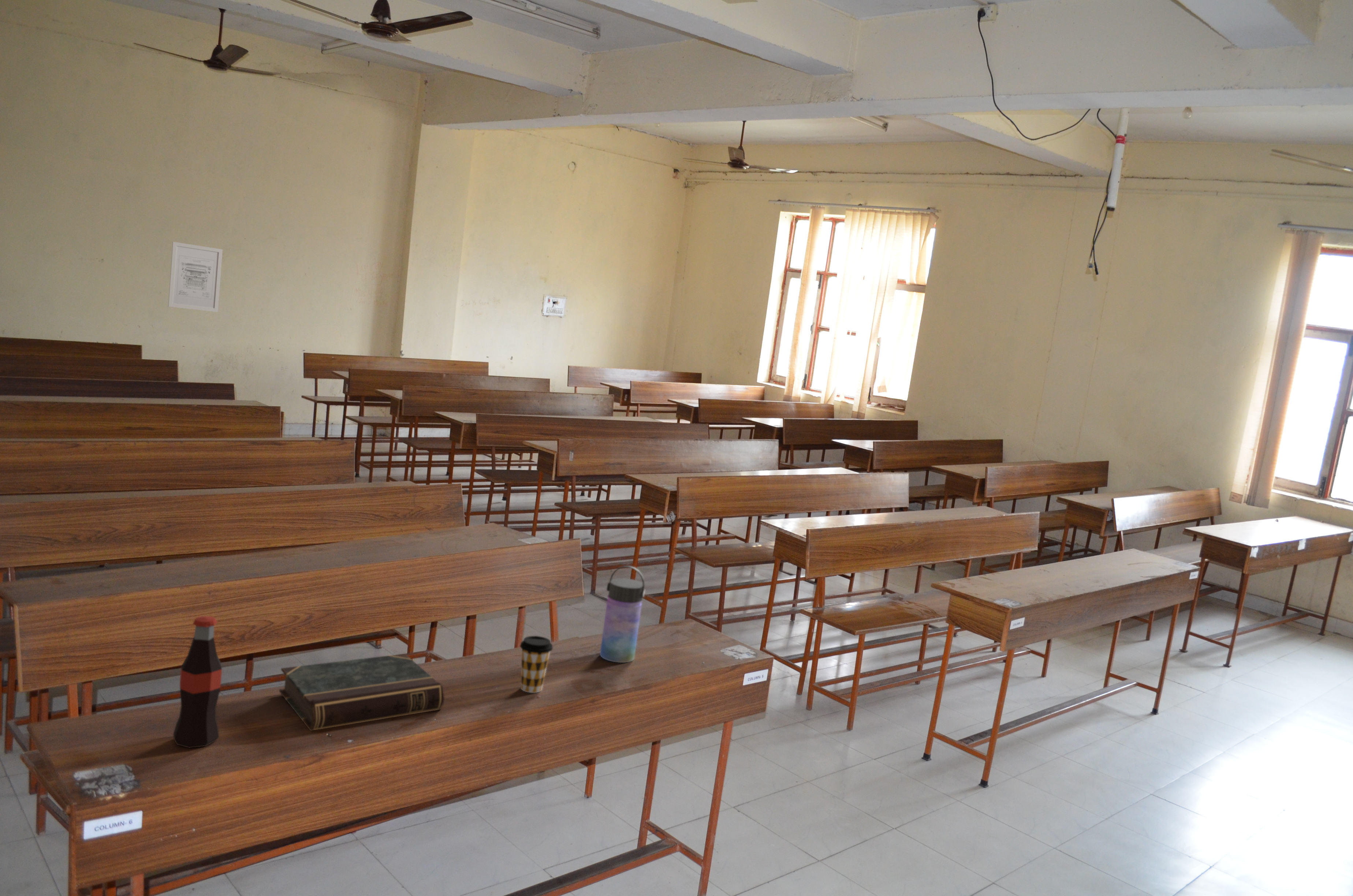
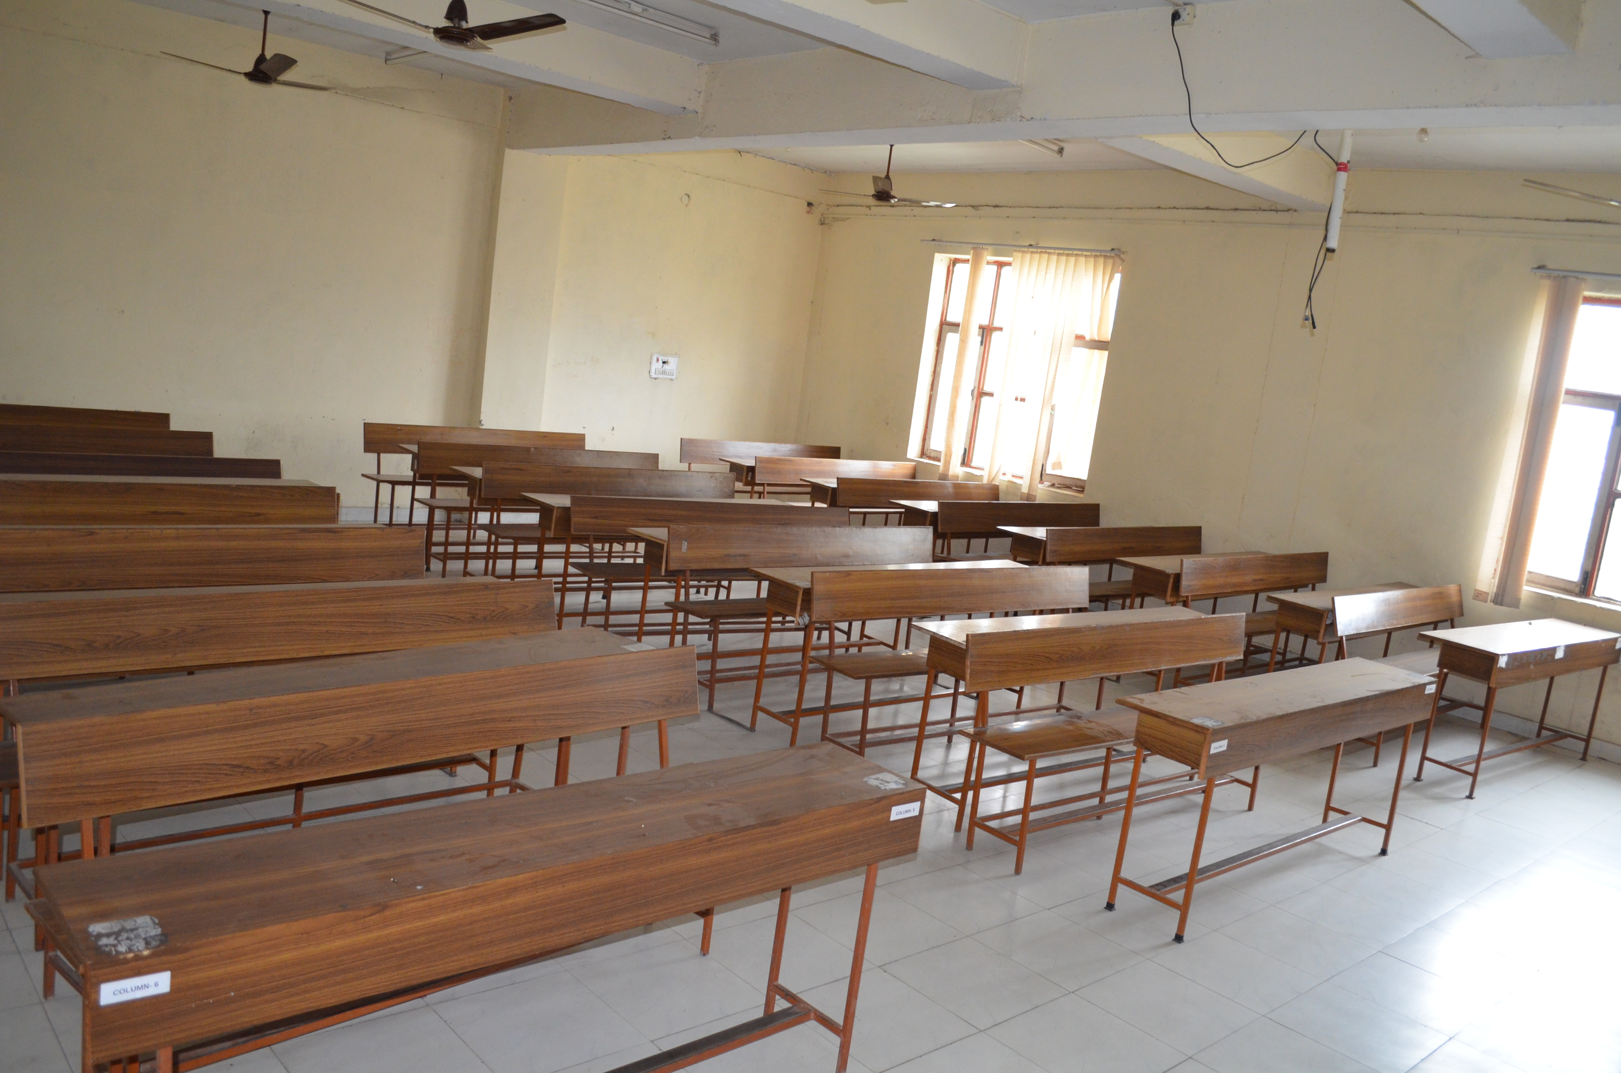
- water bottle (623, 611)
- wall art (195, 277)
- coffee cup (534, 664)
- book (362, 689)
- bottle (201, 679)
